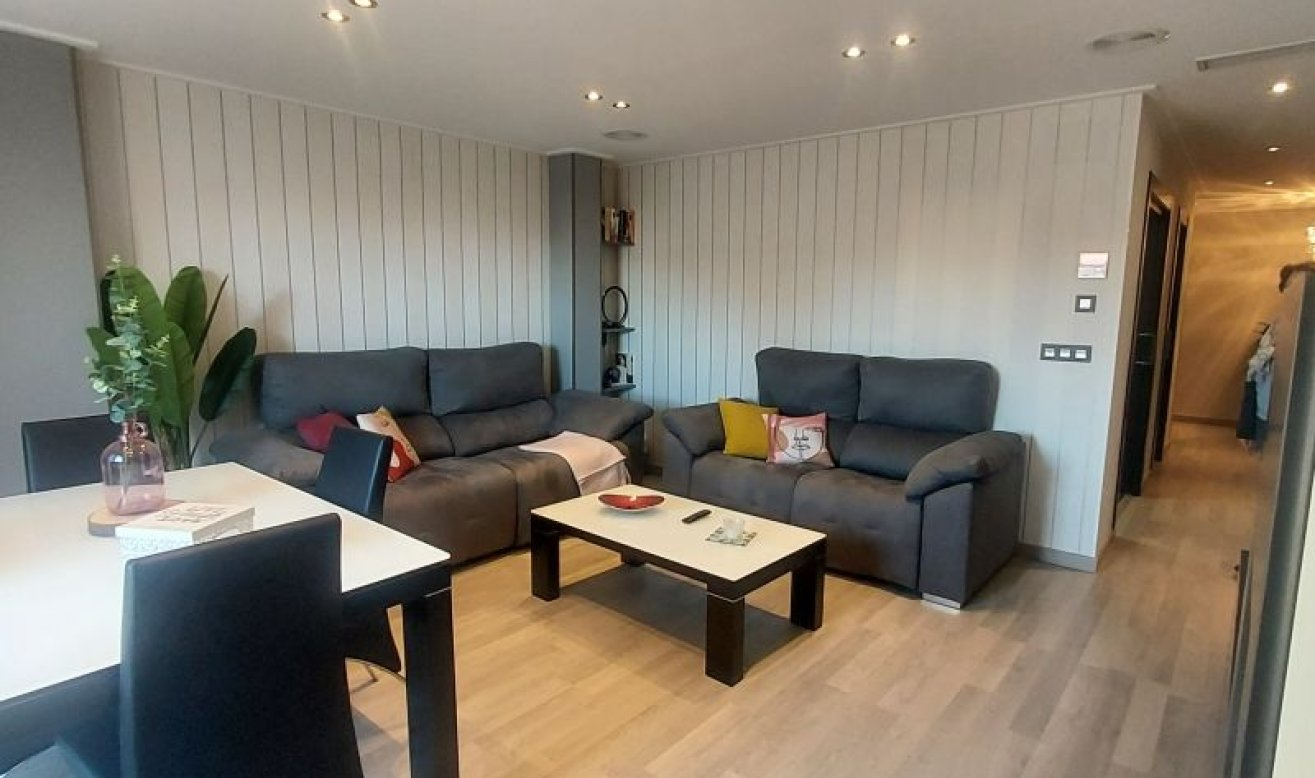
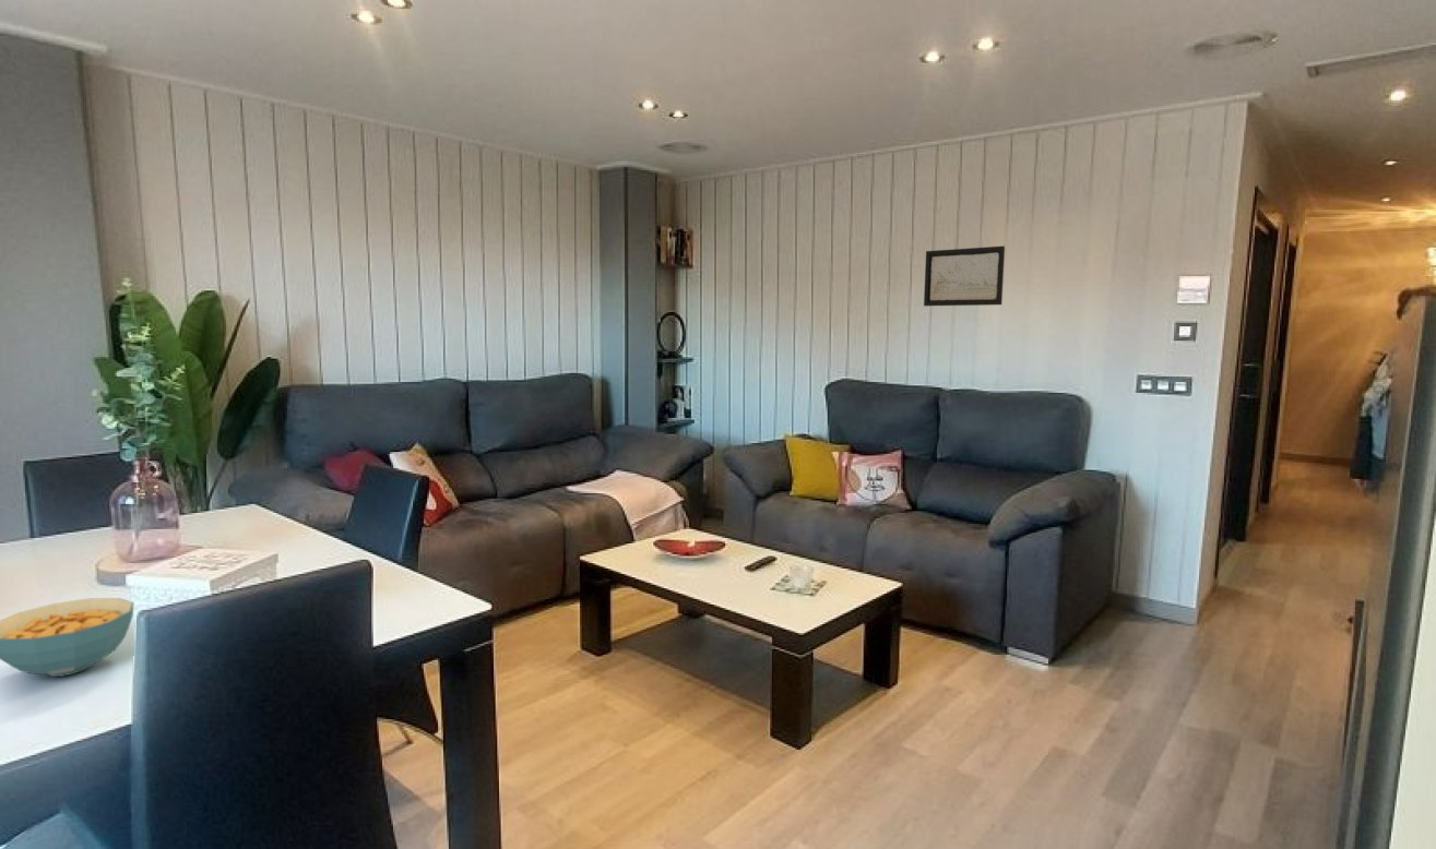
+ wall art (962, 277)
+ cereal bowl (66, 643)
